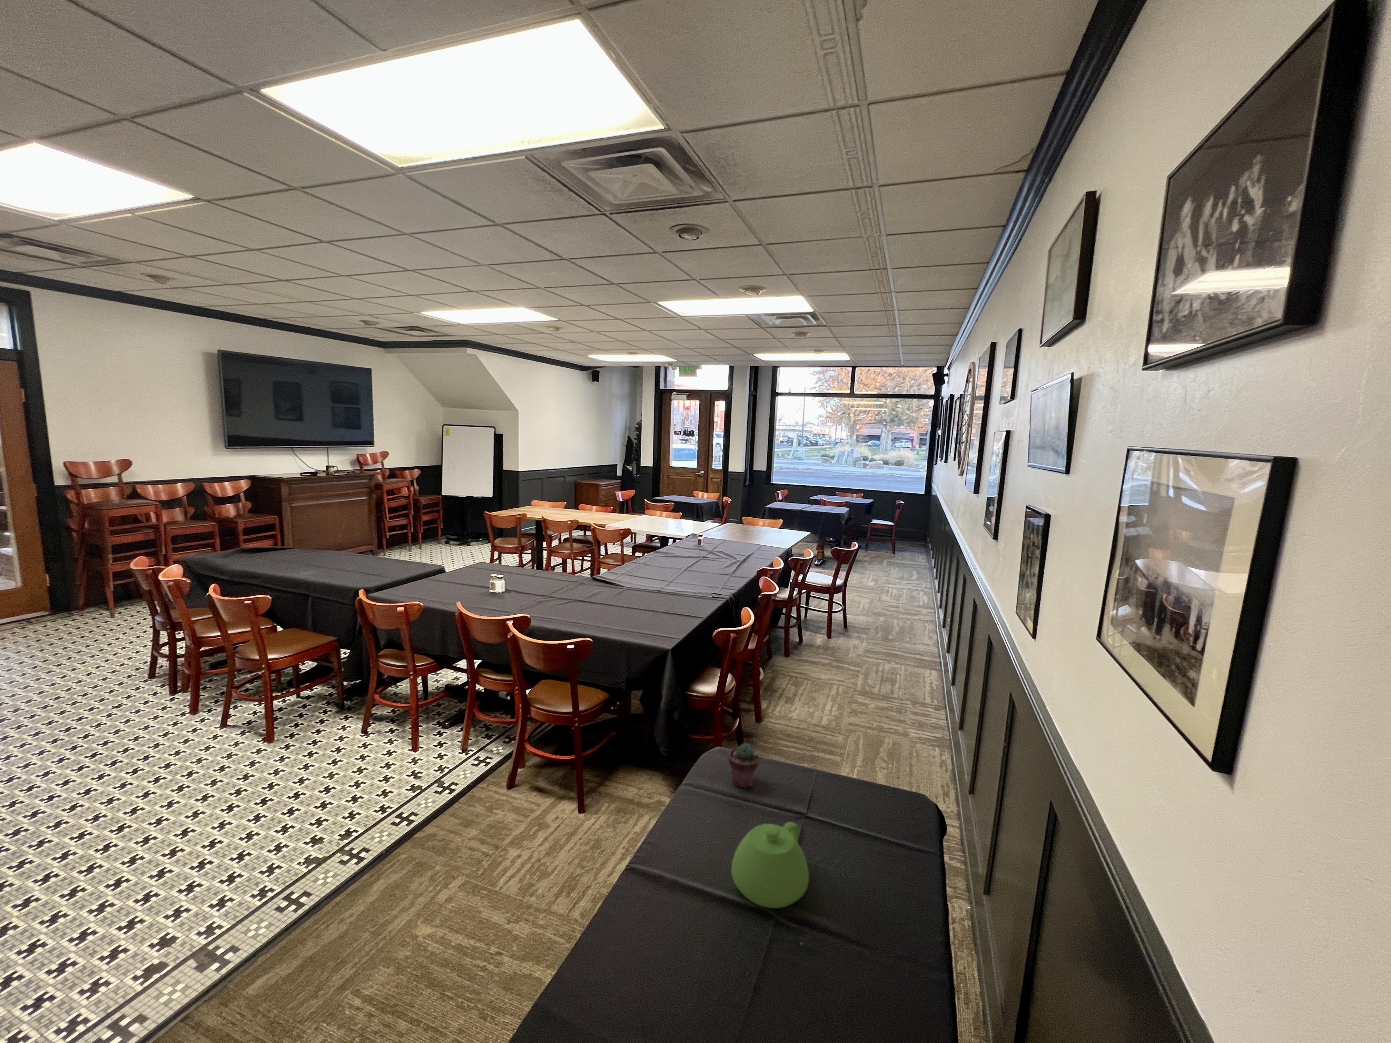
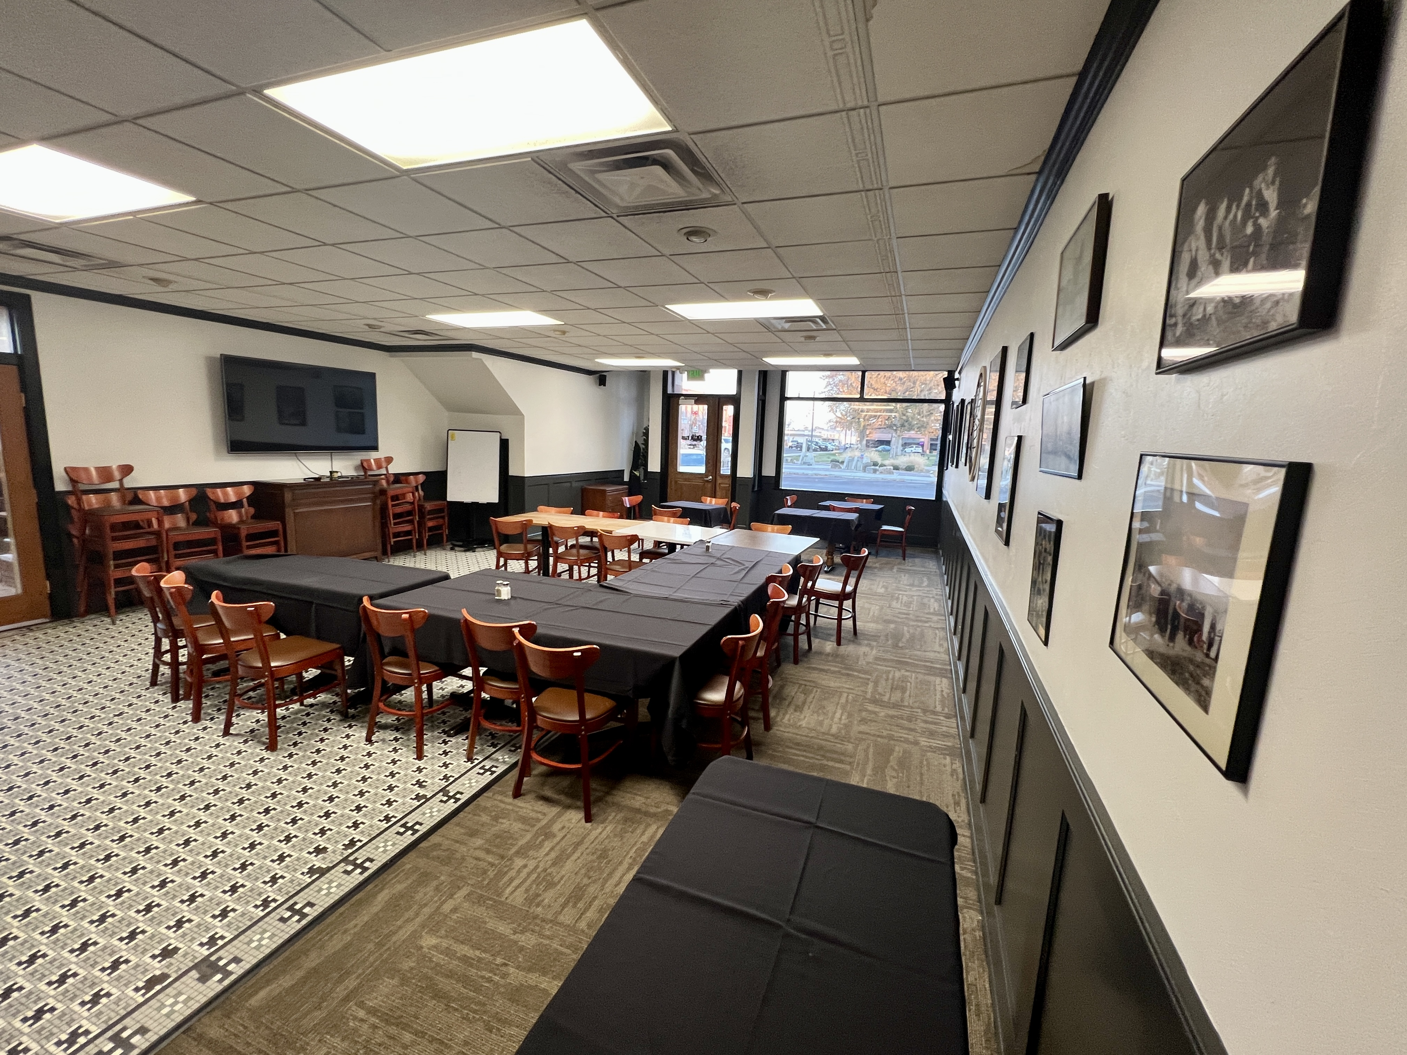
- potted succulent (744, 763)
- teapot (774, 853)
